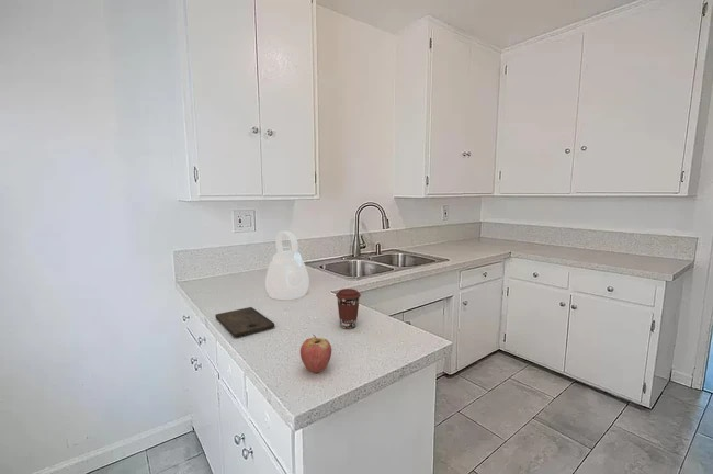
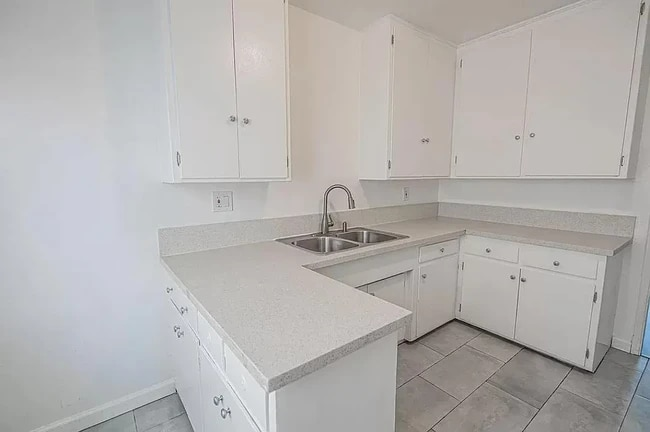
- coffee cup (348, 308)
- fruit (316, 351)
- kettle (288, 264)
- cutting board (244, 320)
